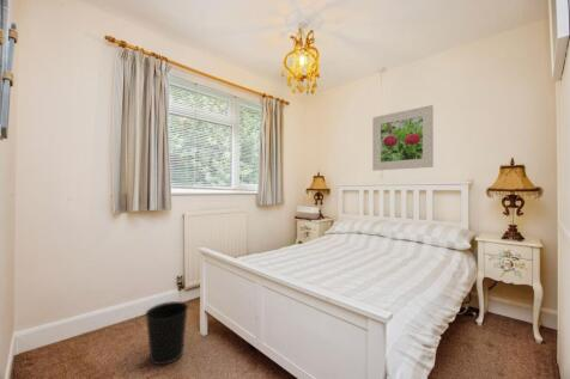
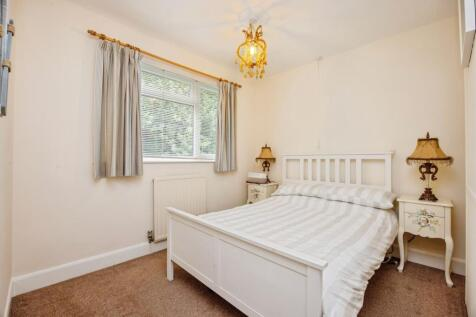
- wastebasket (166, 331)
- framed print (400, 140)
